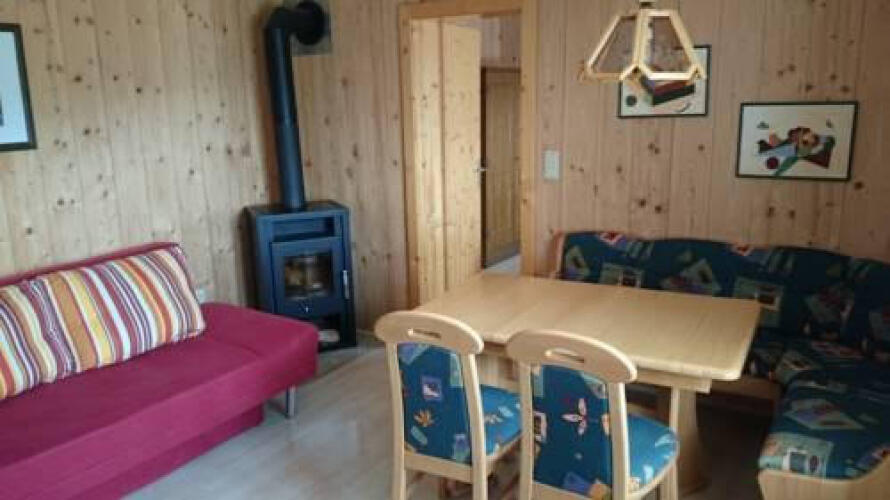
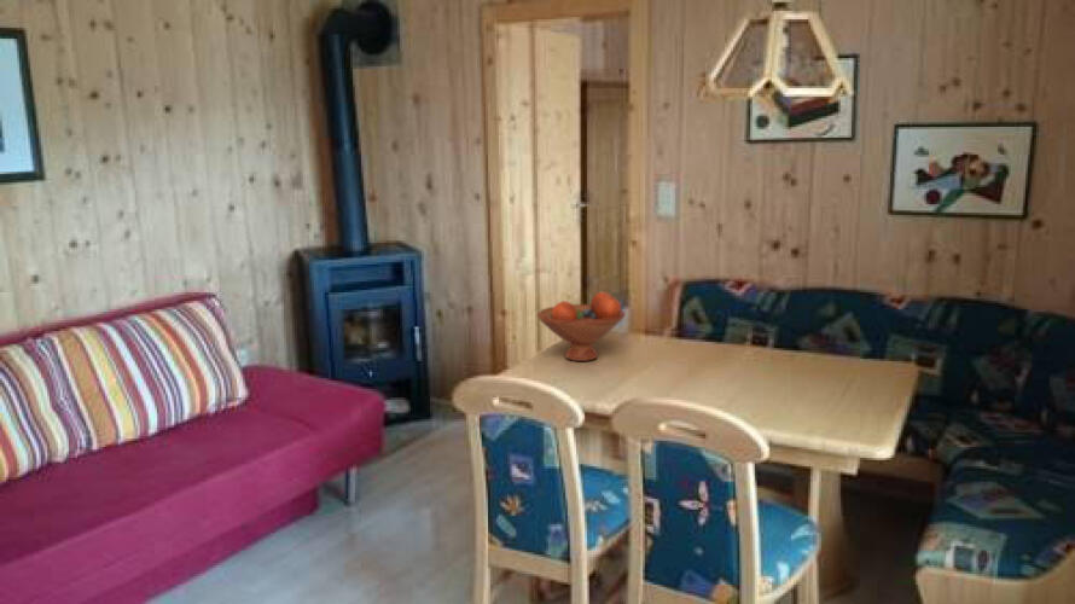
+ fruit bowl (581, 326)
